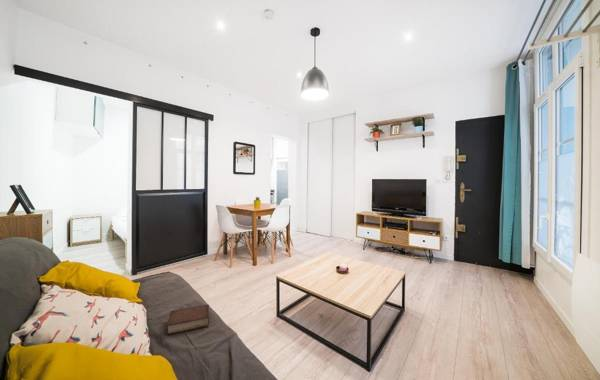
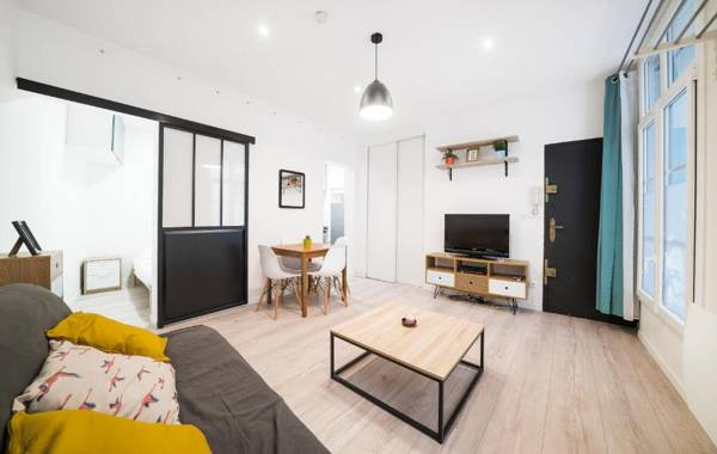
- book (189, 318)
